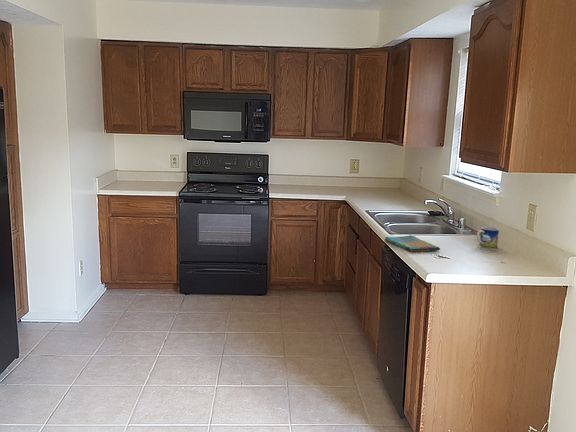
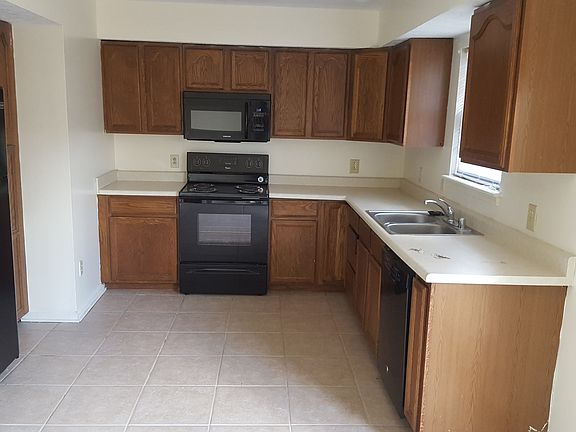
- dish towel (411, 243)
- mug (486, 237)
